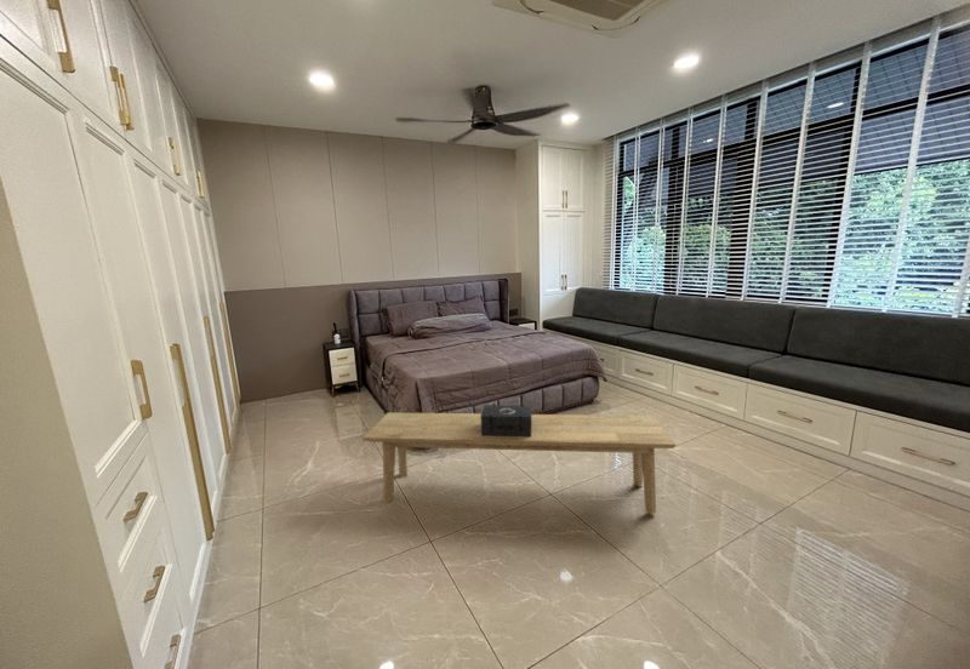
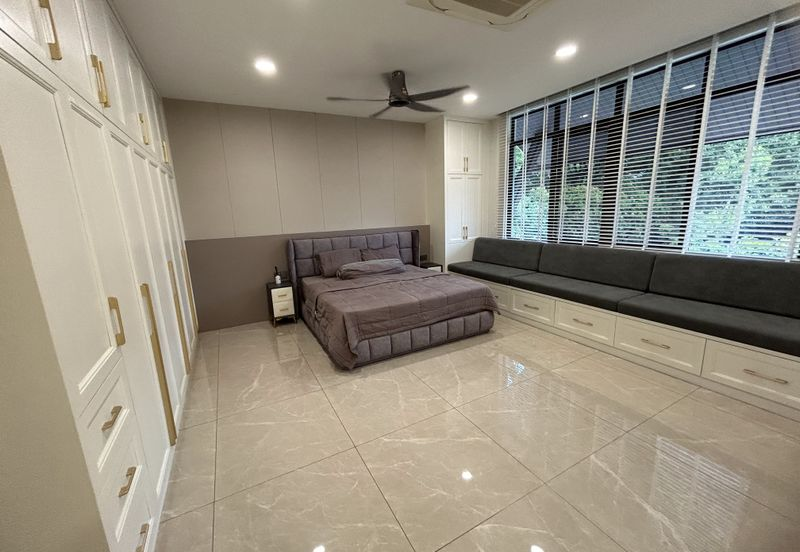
- first aid kit (507, 419)
- bench (513, 448)
